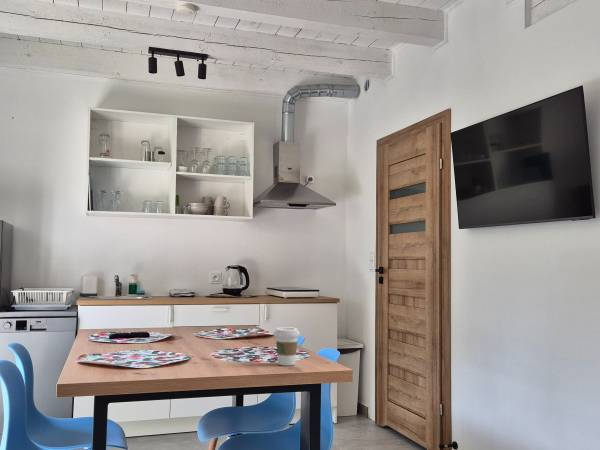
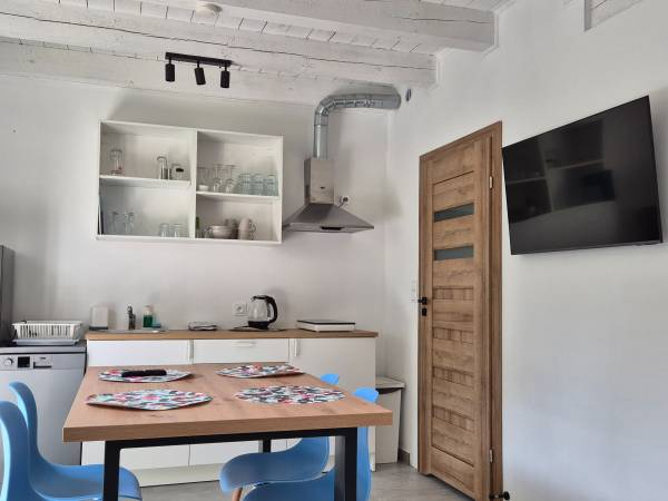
- coffee cup (286, 346)
